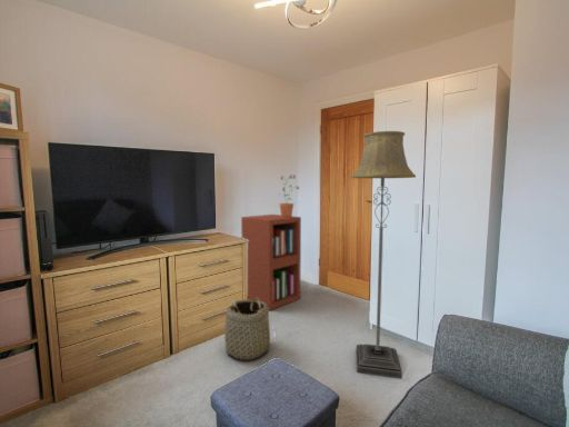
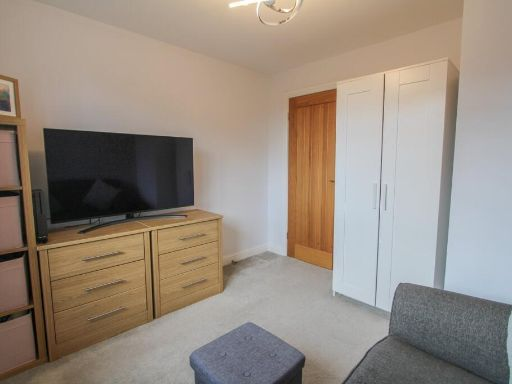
- floor lamp (380, 252)
- basket (249, 326)
- potted plant (287, 195)
- bookshelf (271, 258)
